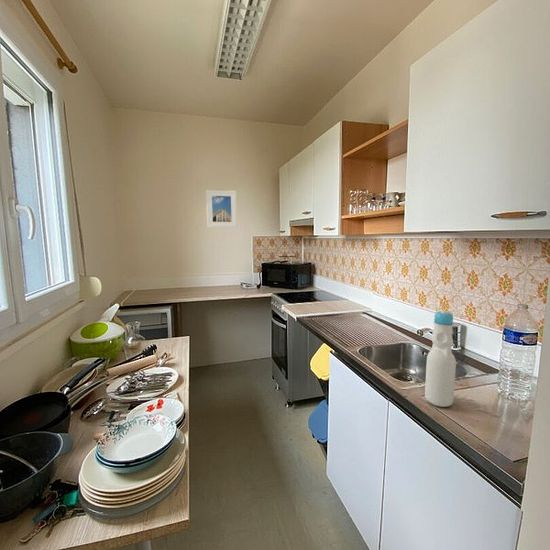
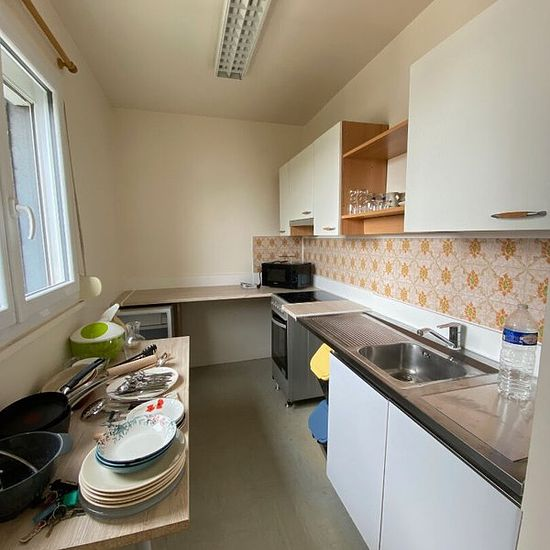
- bottle (441, 357)
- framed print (221, 209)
